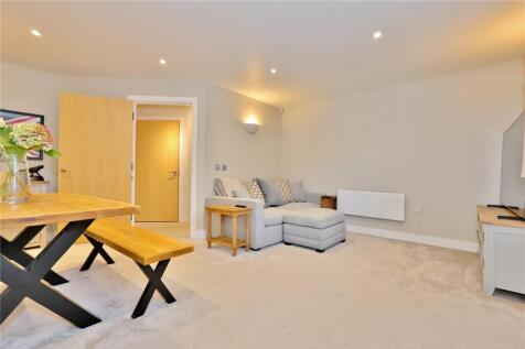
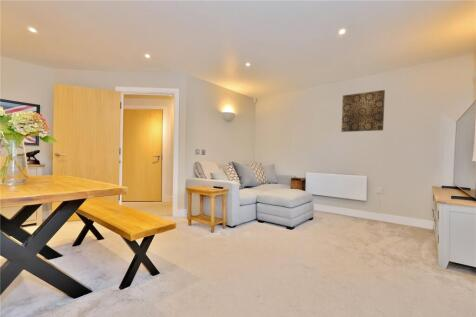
+ wall art (362, 112)
